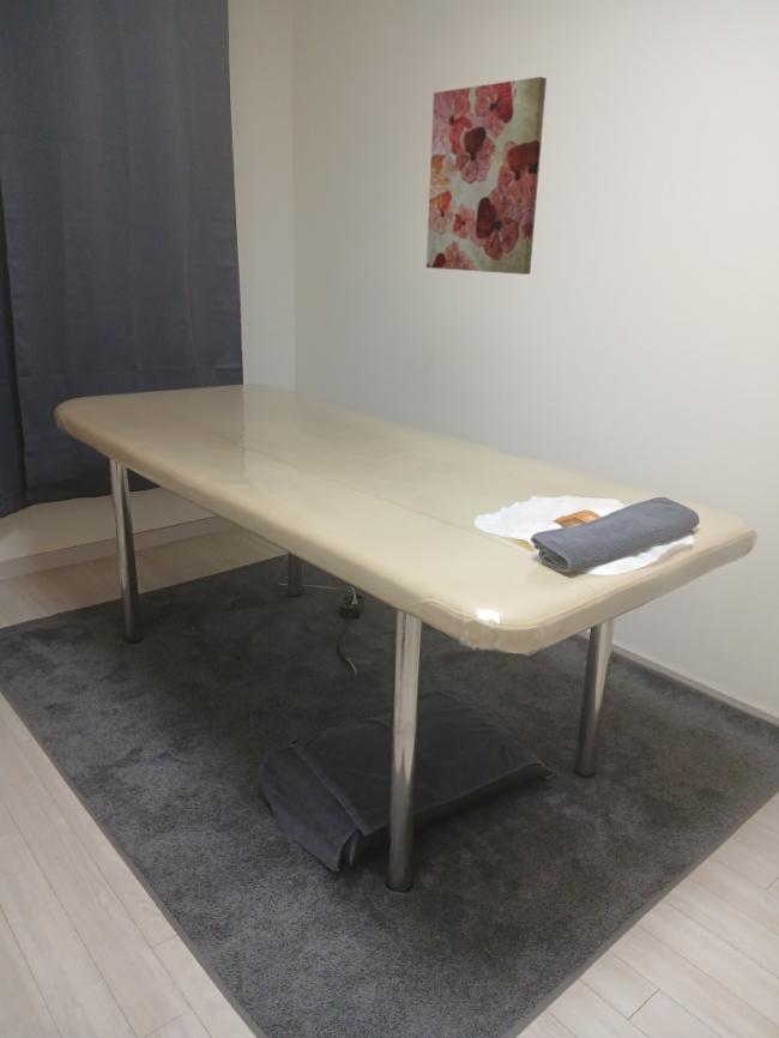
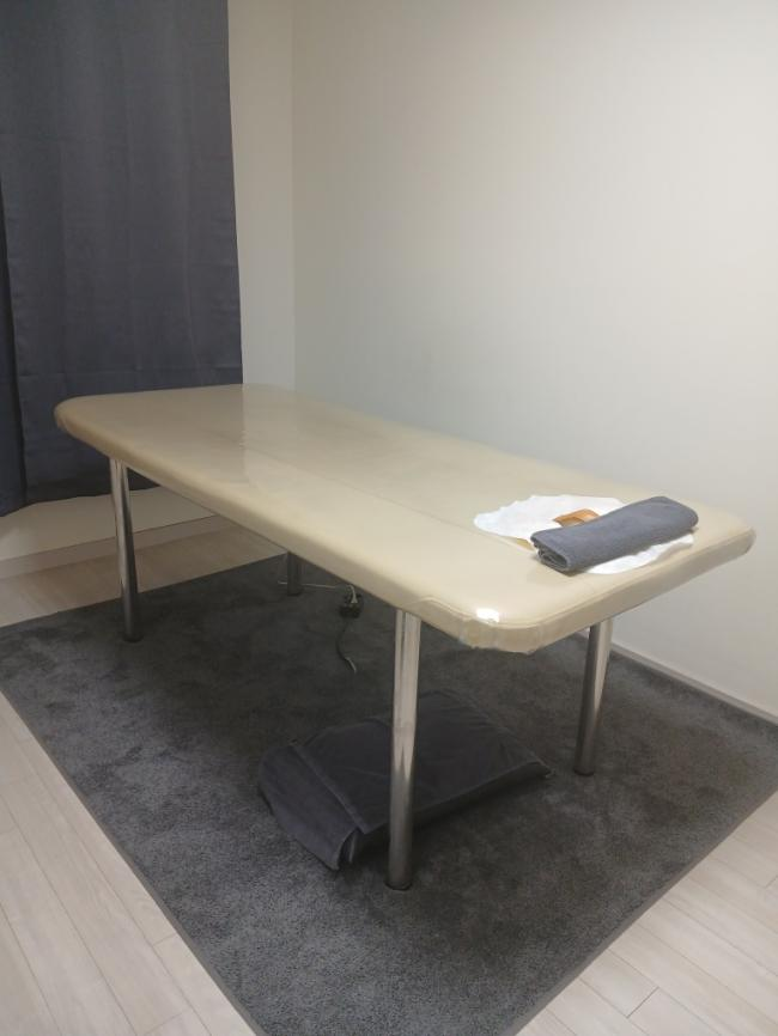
- wall art (481, 181)
